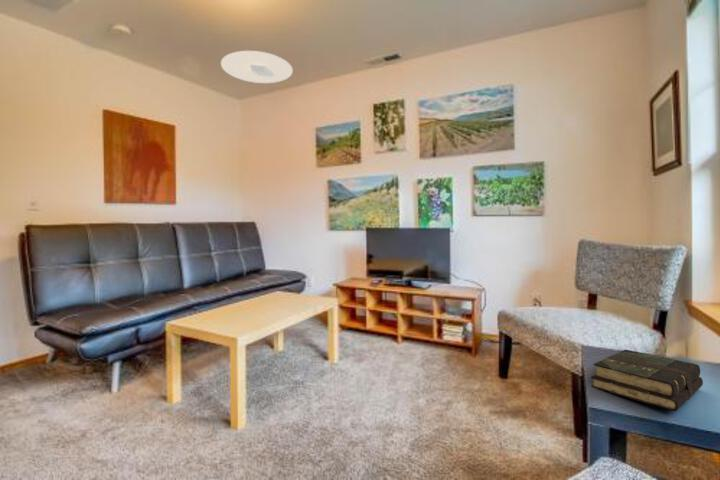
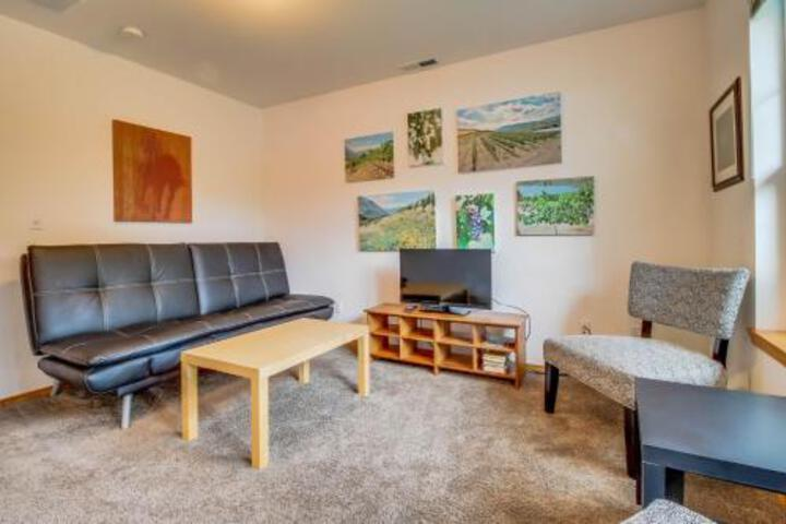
- ceiling light (257, 65)
- book (646, 375)
